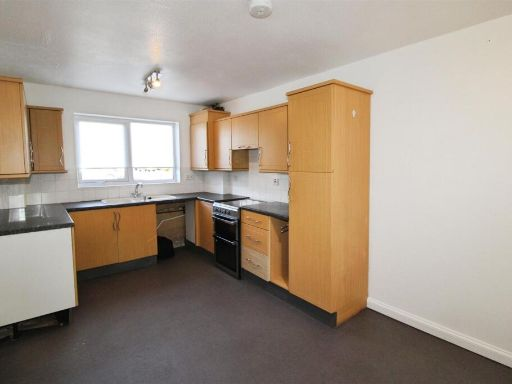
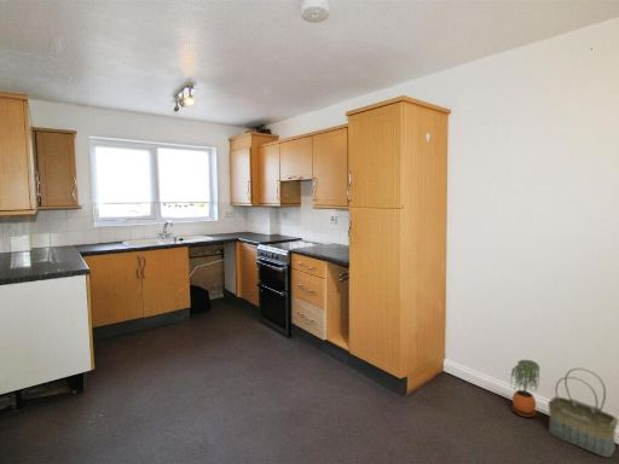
+ potted plant (523, 385)
+ basket (582, 406)
